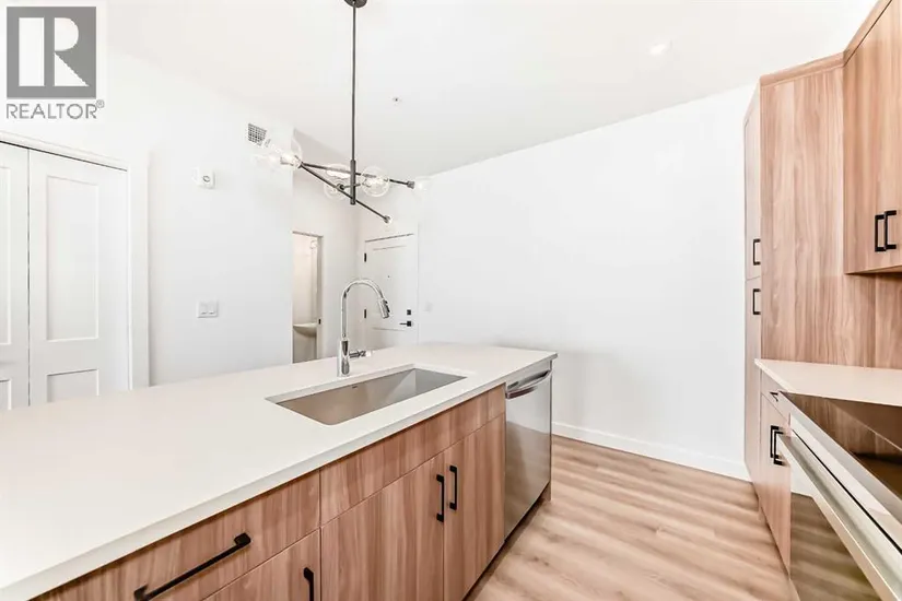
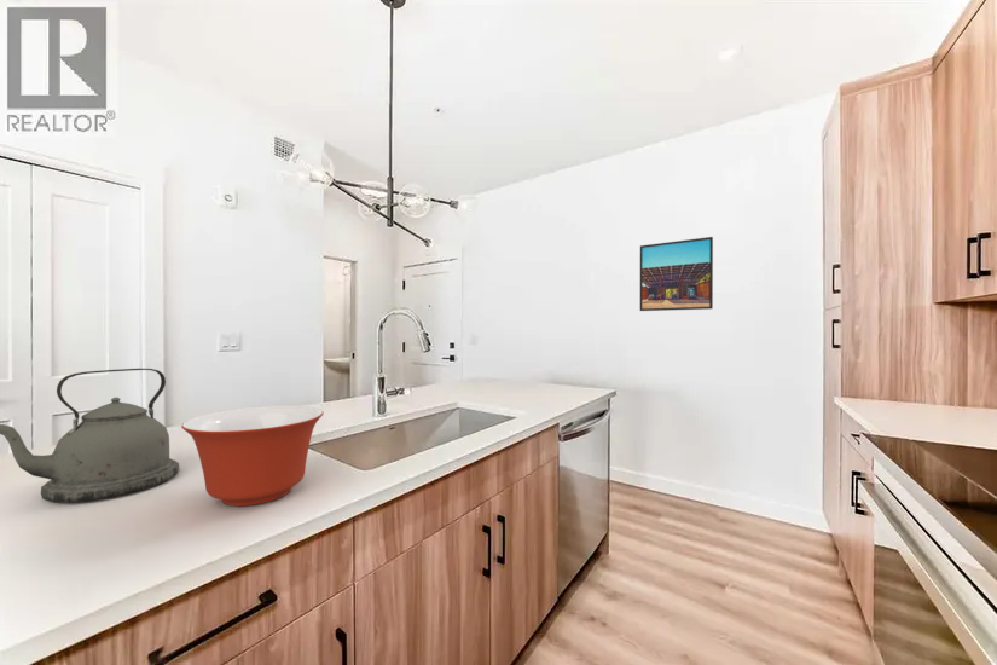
+ mixing bowl (257, 455)
+ kettle (108, 428)
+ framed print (674, 276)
